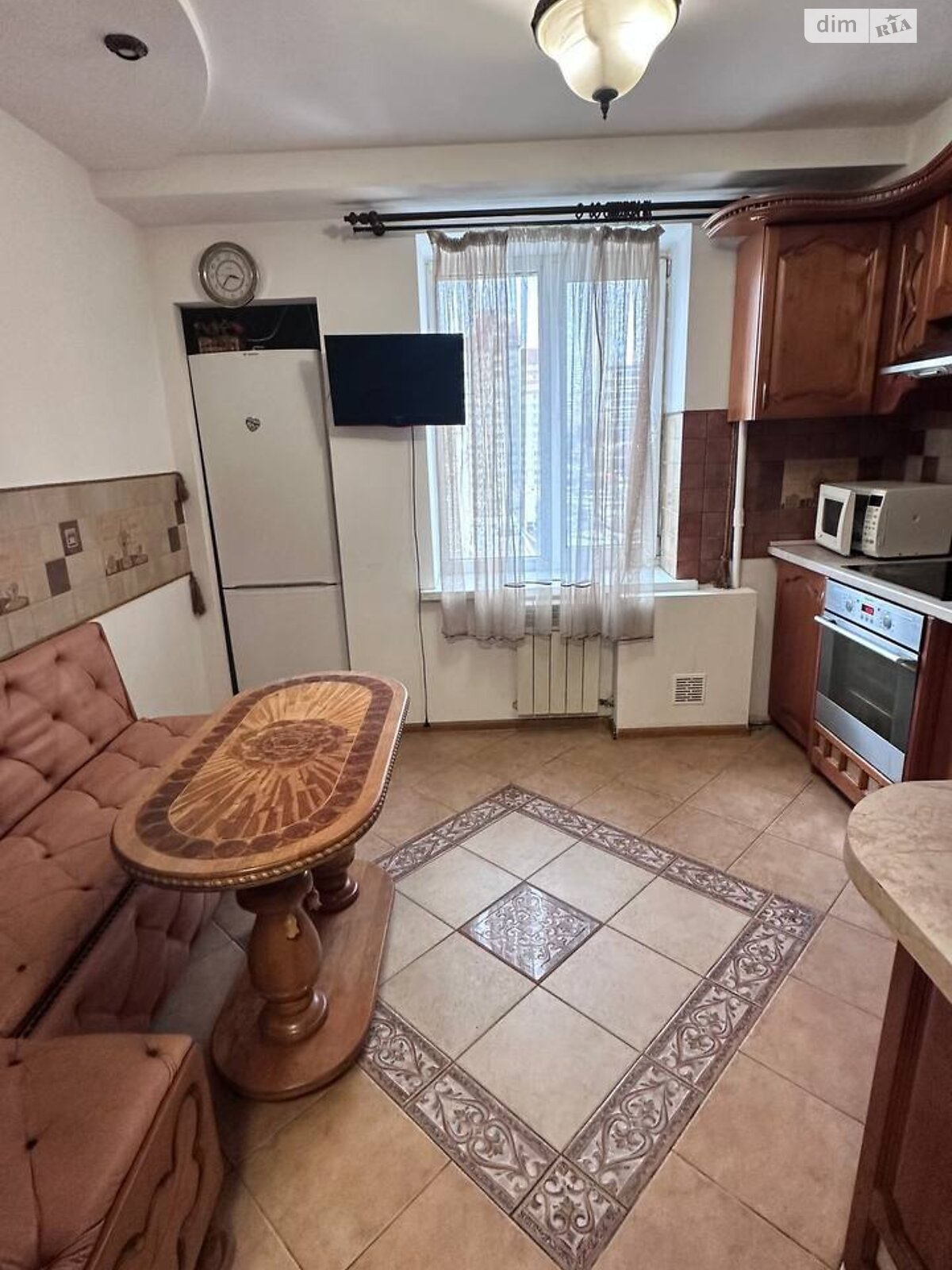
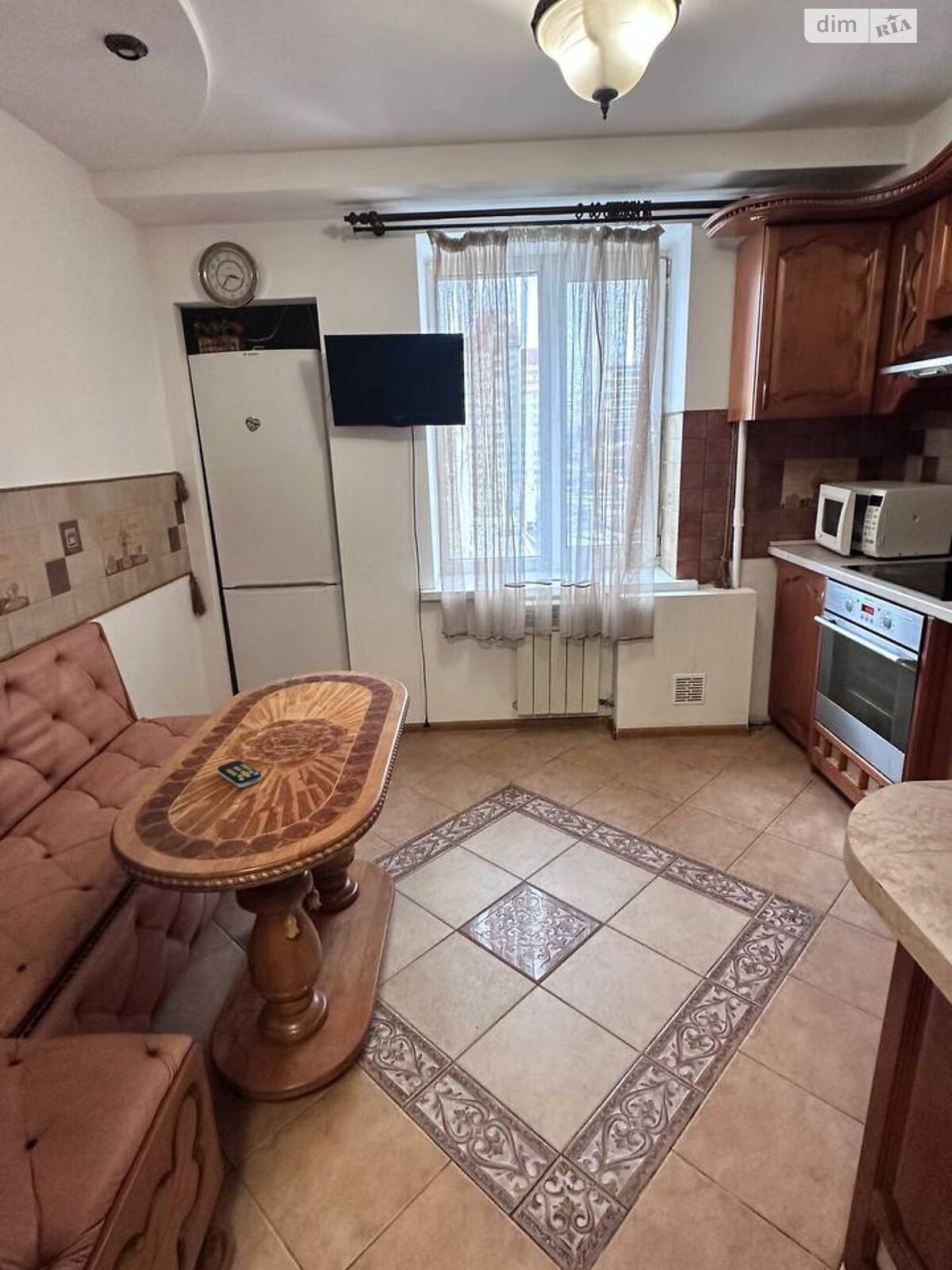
+ remote control (239, 773)
